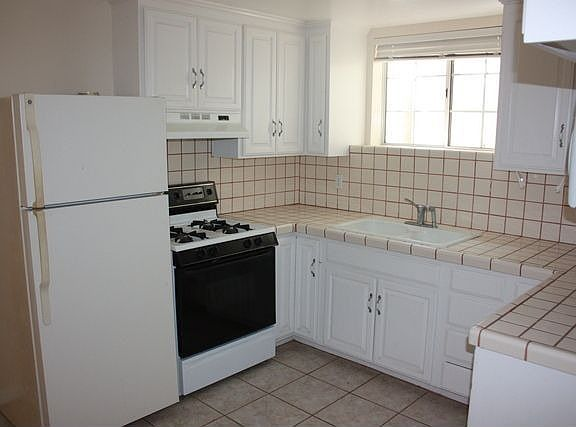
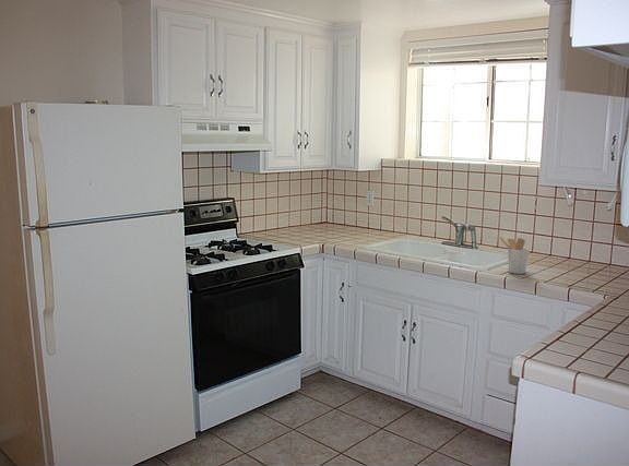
+ utensil holder (512, 253)
